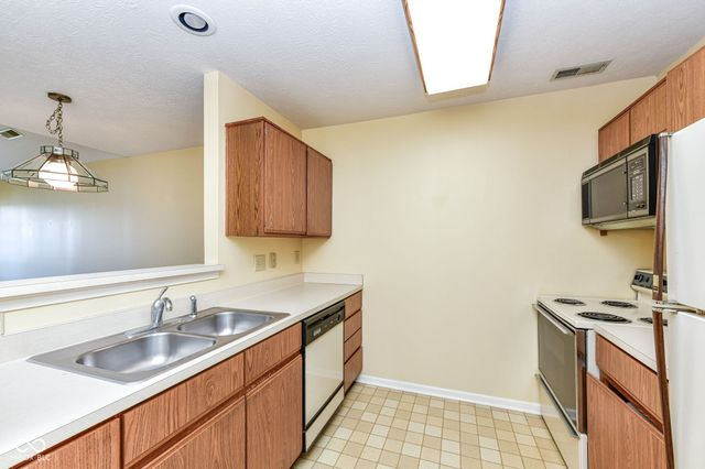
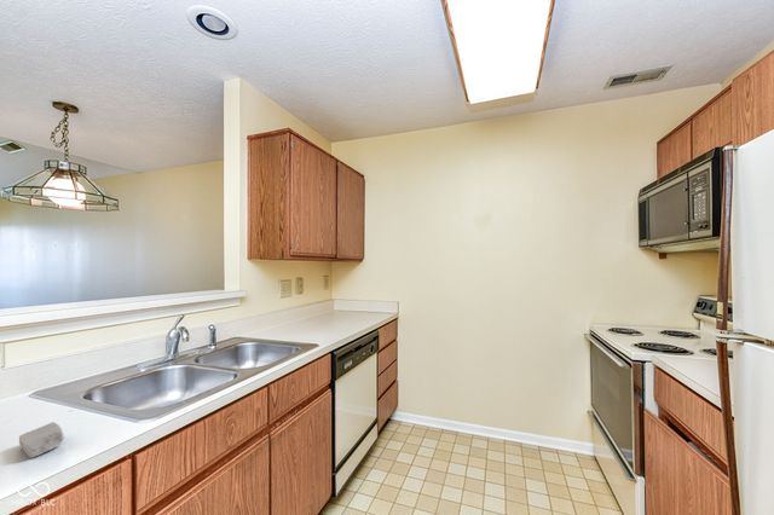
+ soap bar (41, 436)
